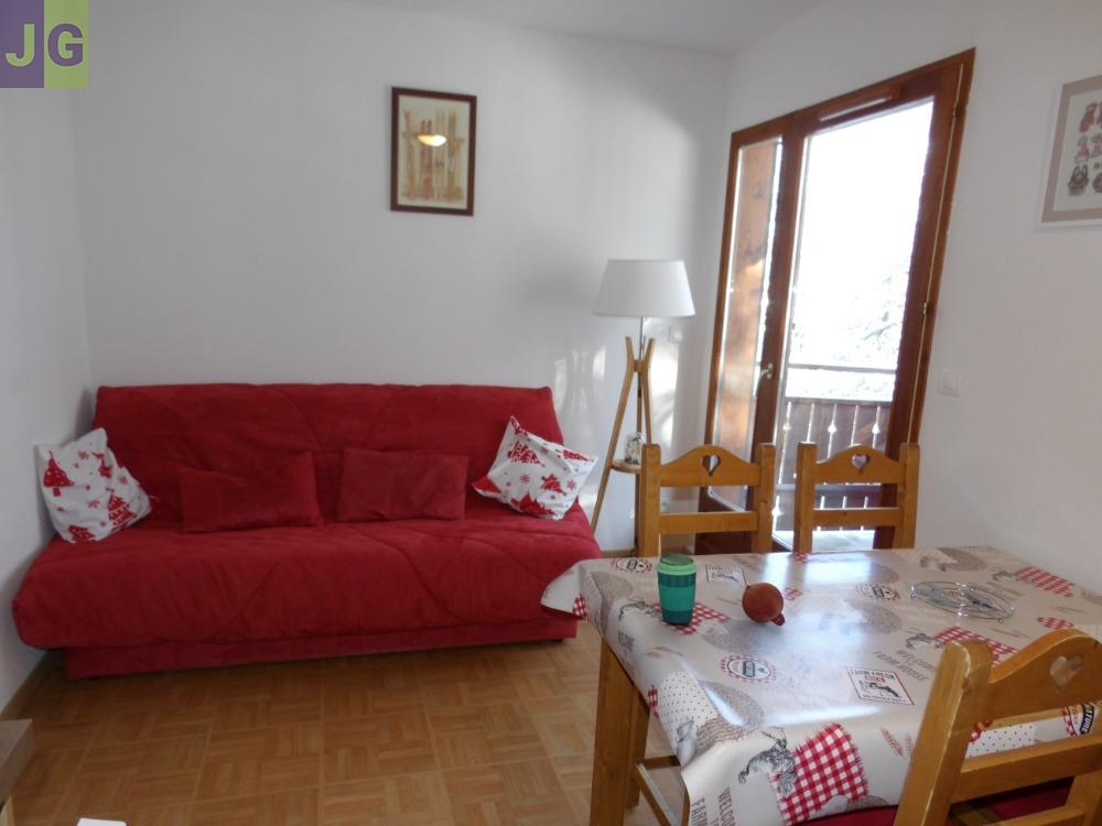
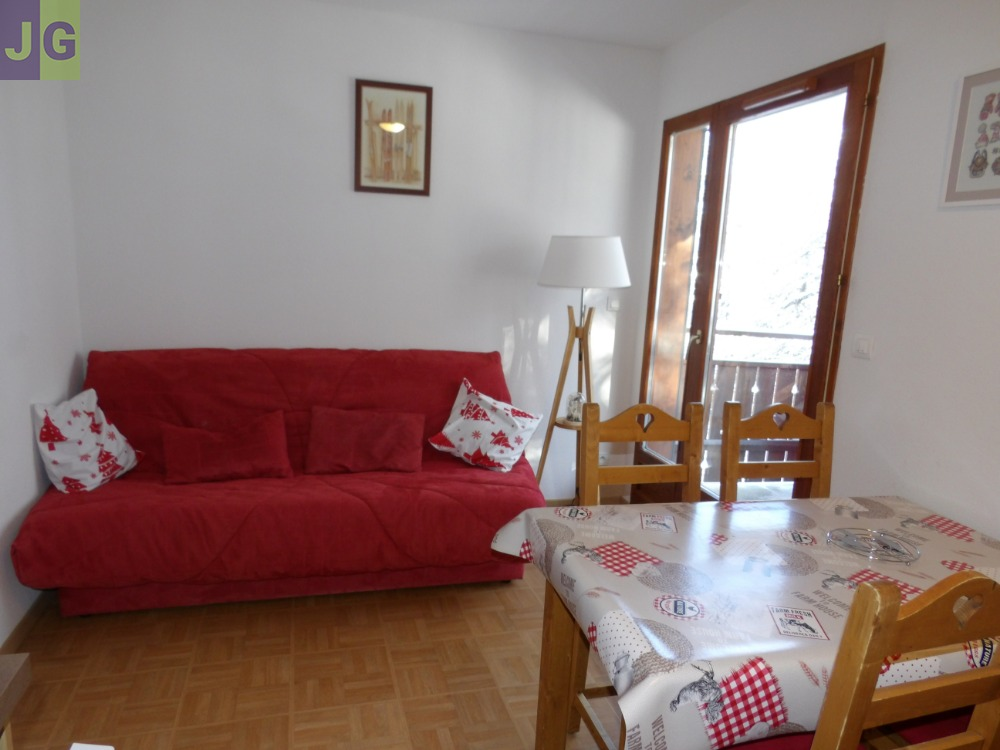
- fruit (764, 601)
- cup (674, 588)
